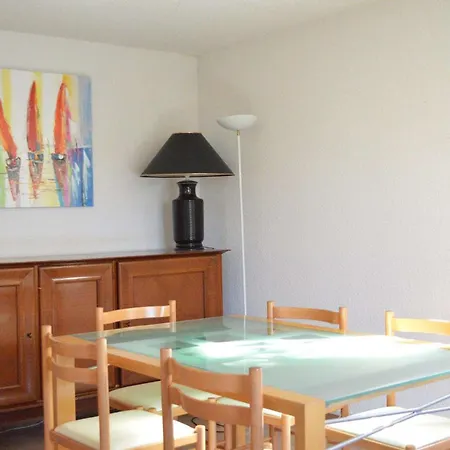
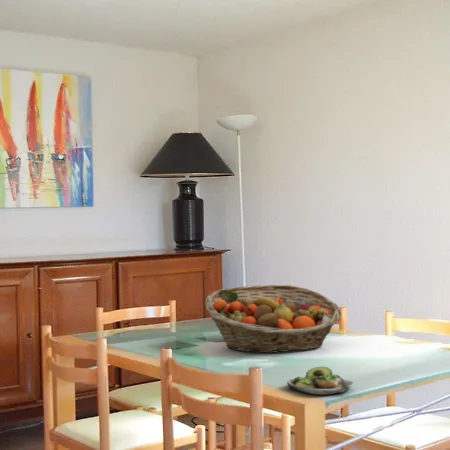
+ salad plate (320, 379)
+ fruit basket (272, 317)
